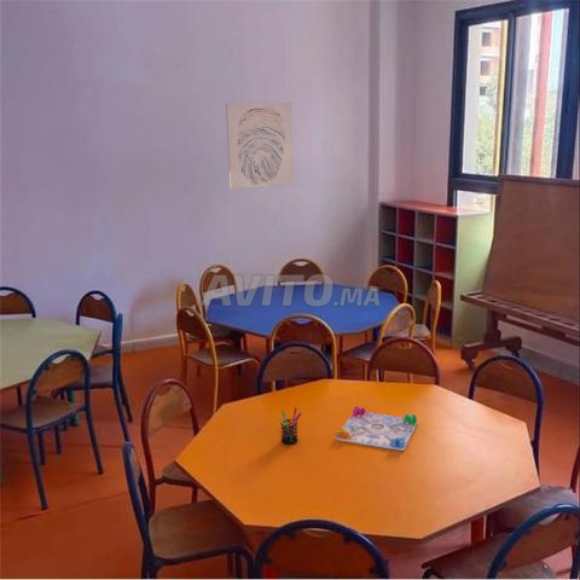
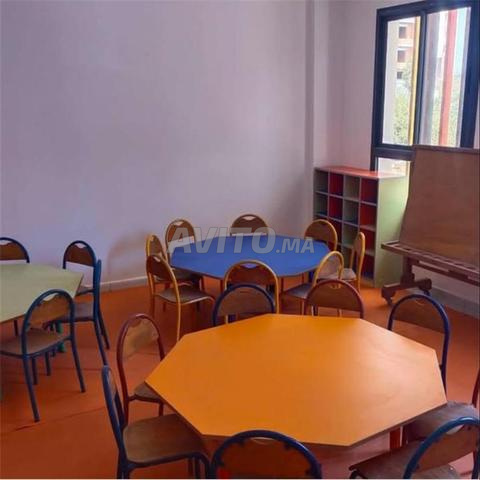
- wall art (260, 145)
- board game (377, 425)
- pen holder (288, 424)
